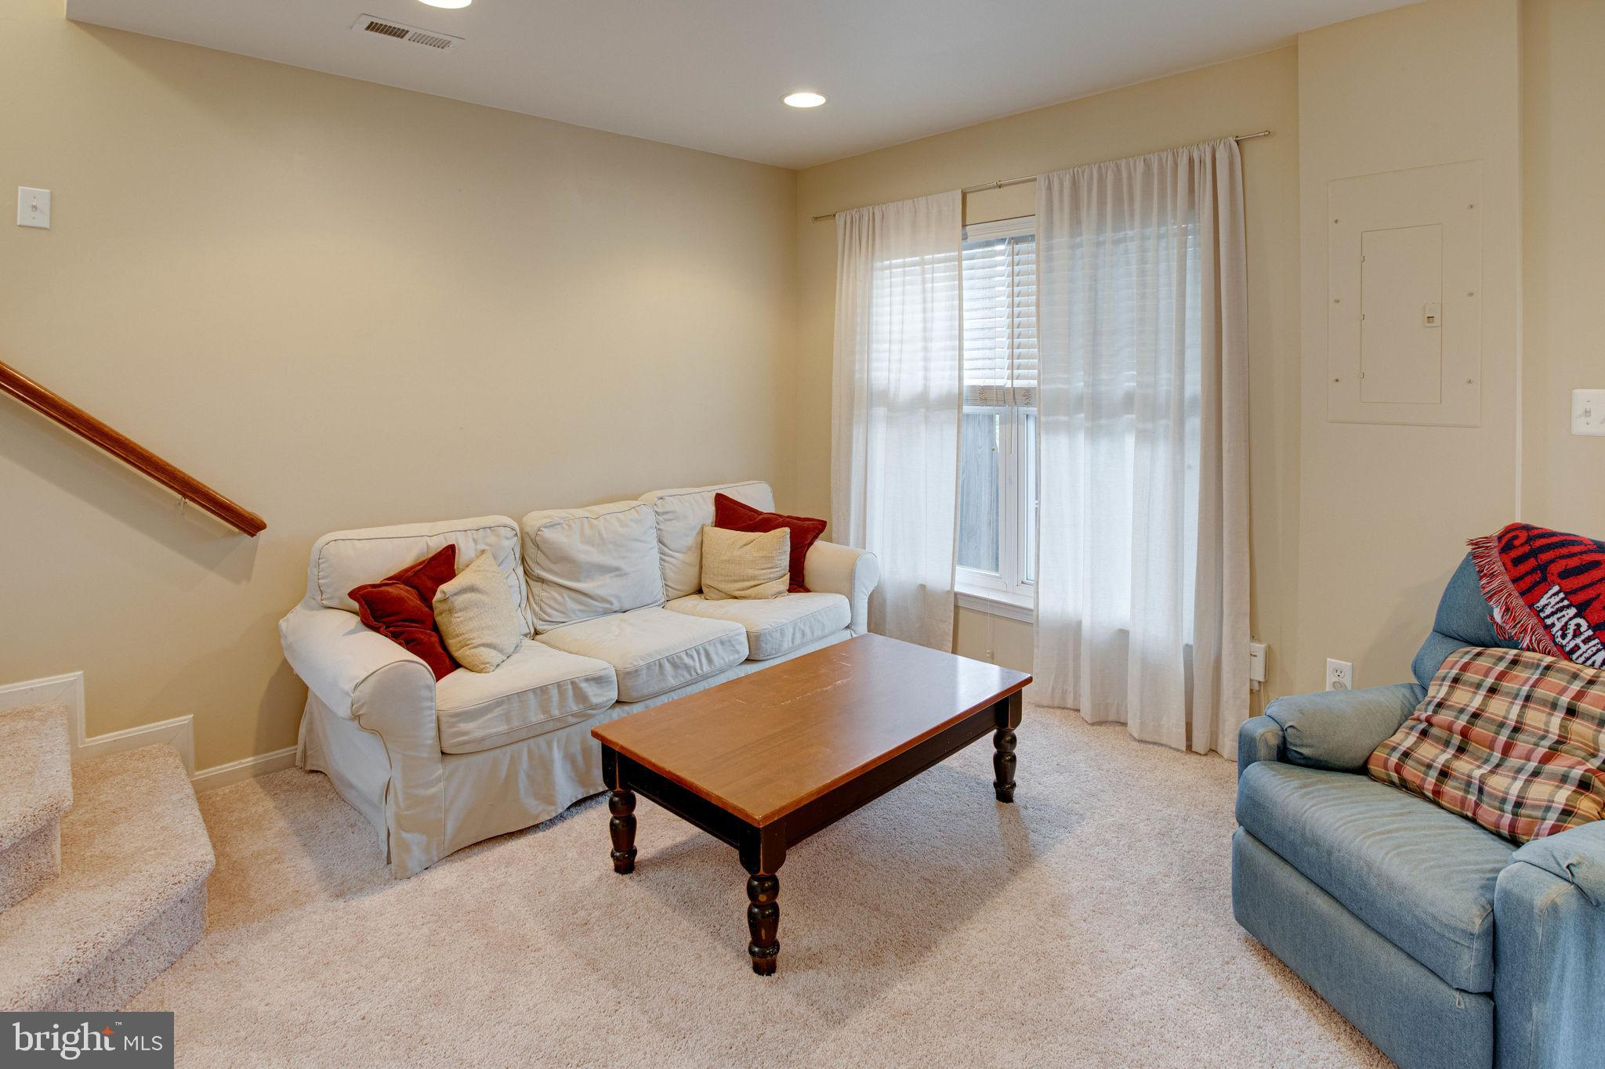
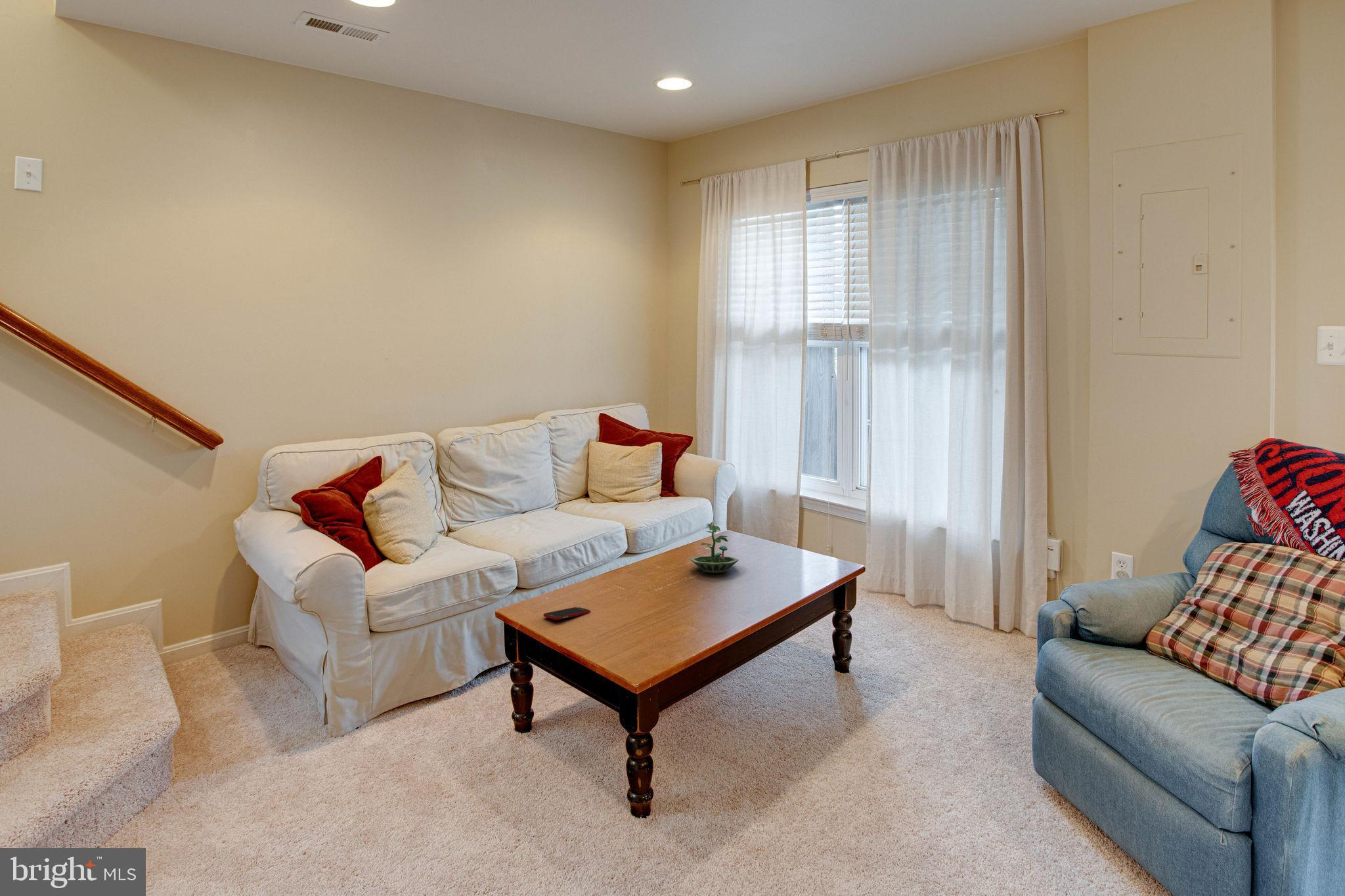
+ cell phone (567, 613)
+ terrarium (715, 532)
